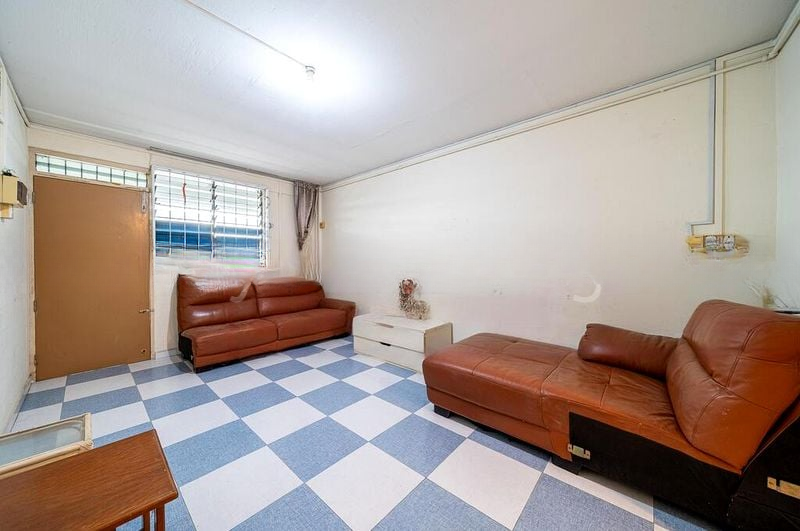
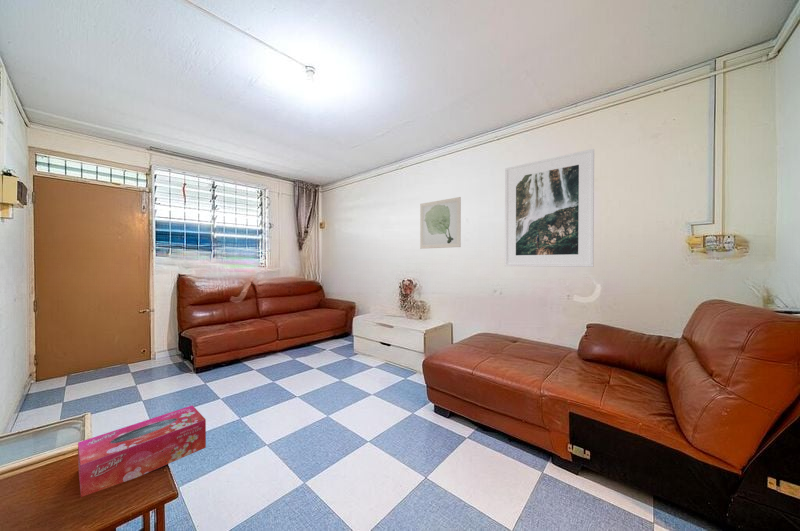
+ tissue box (146, 445)
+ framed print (545, 213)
+ wall art (439, 224)
